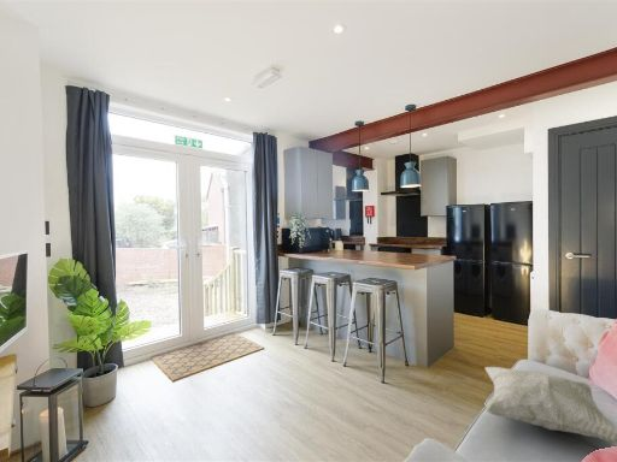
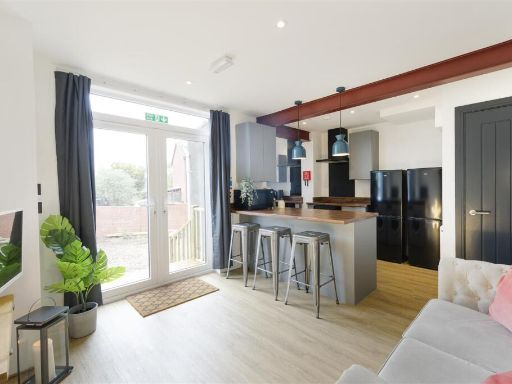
- decorative pillow (541, 397)
